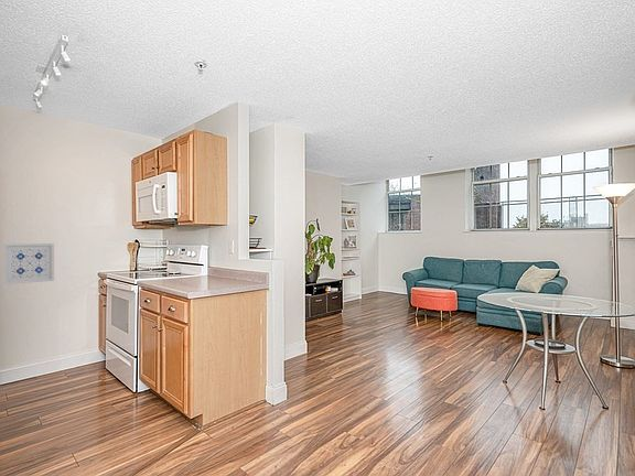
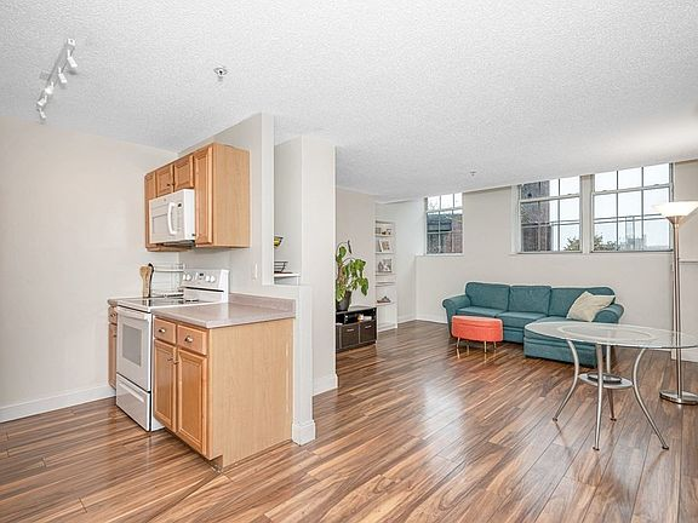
- wall art (30, 262)
